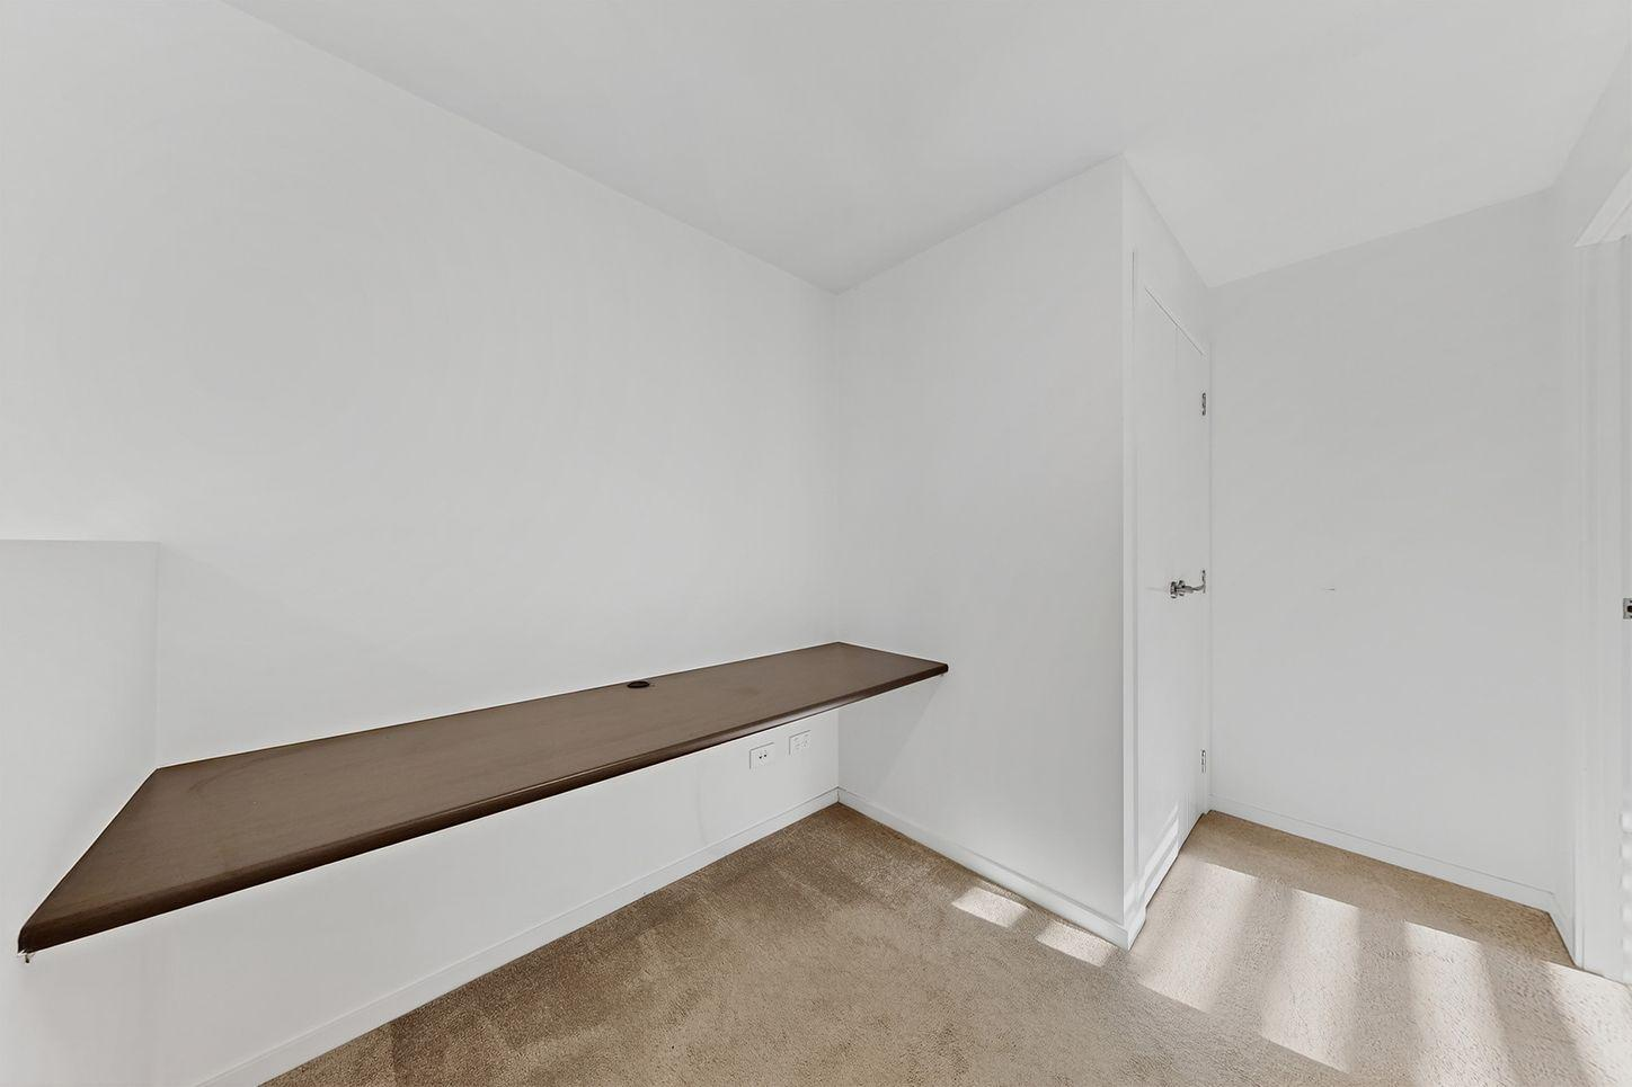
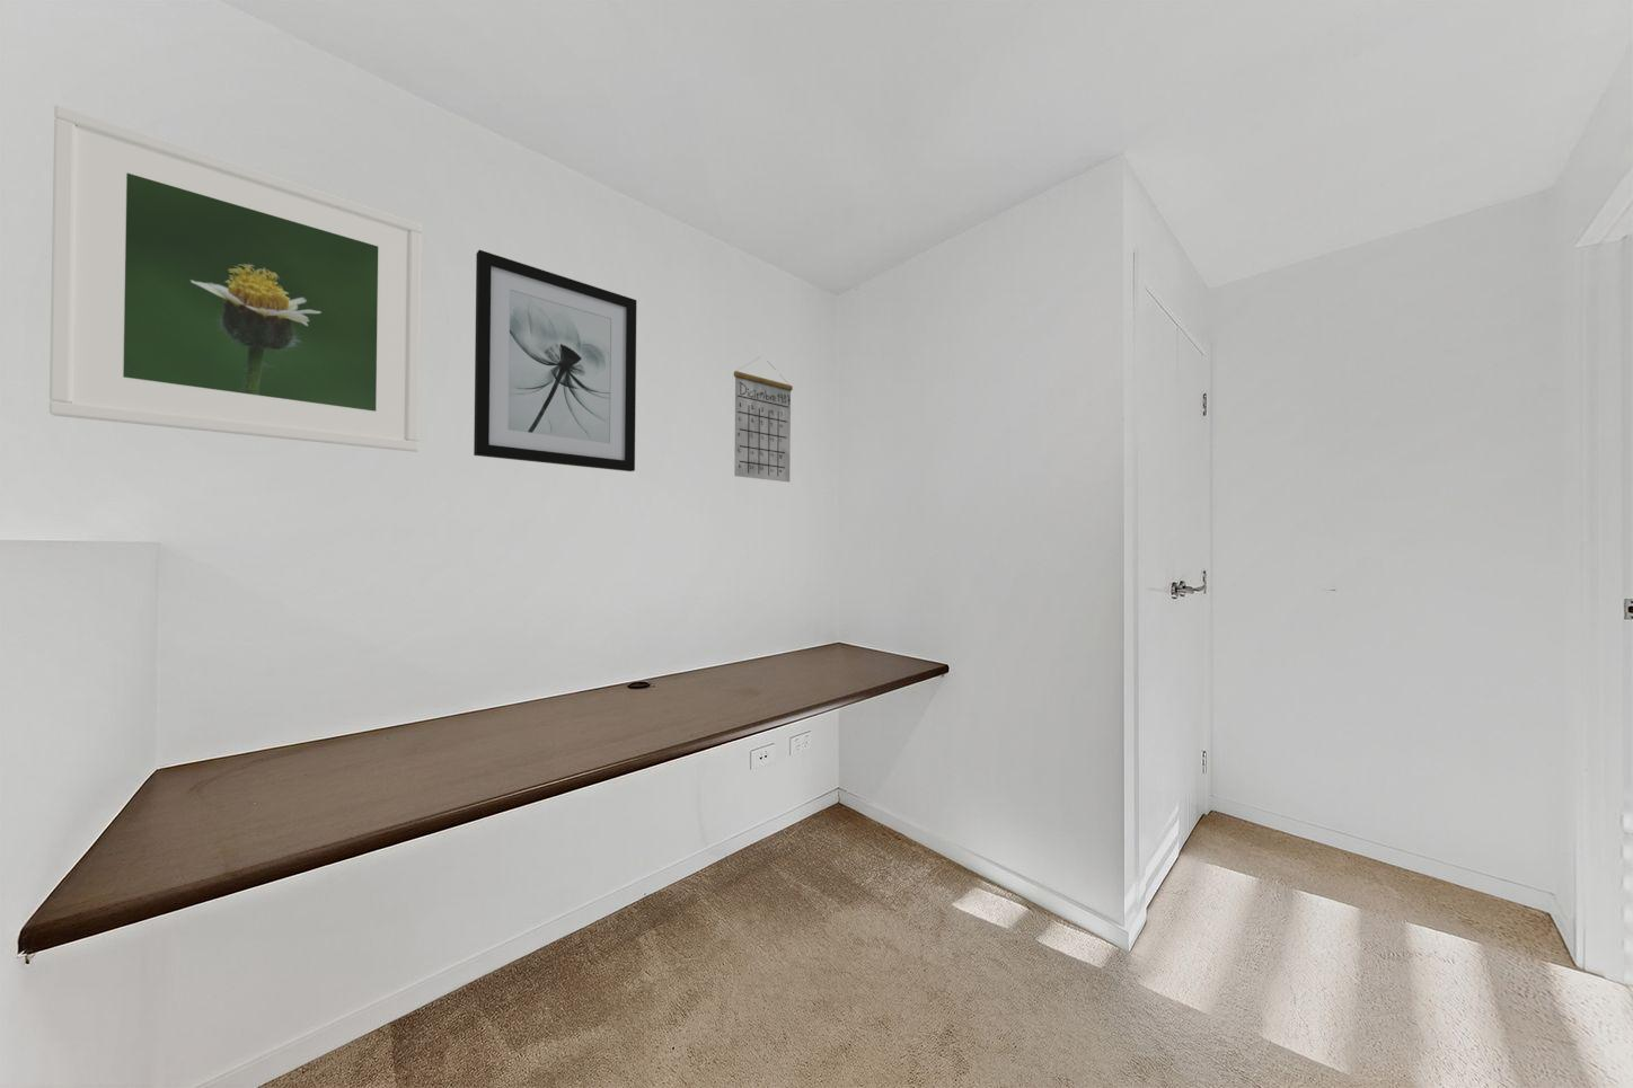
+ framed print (263, 305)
+ wall art (562, 370)
+ calendar (764, 416)
